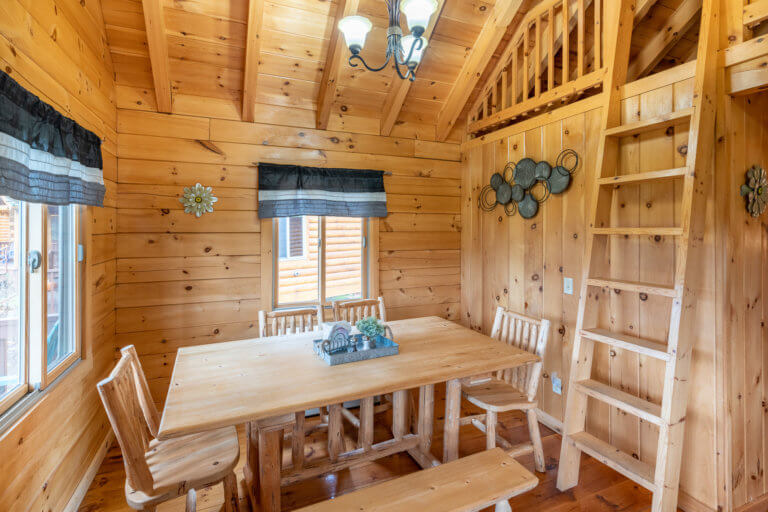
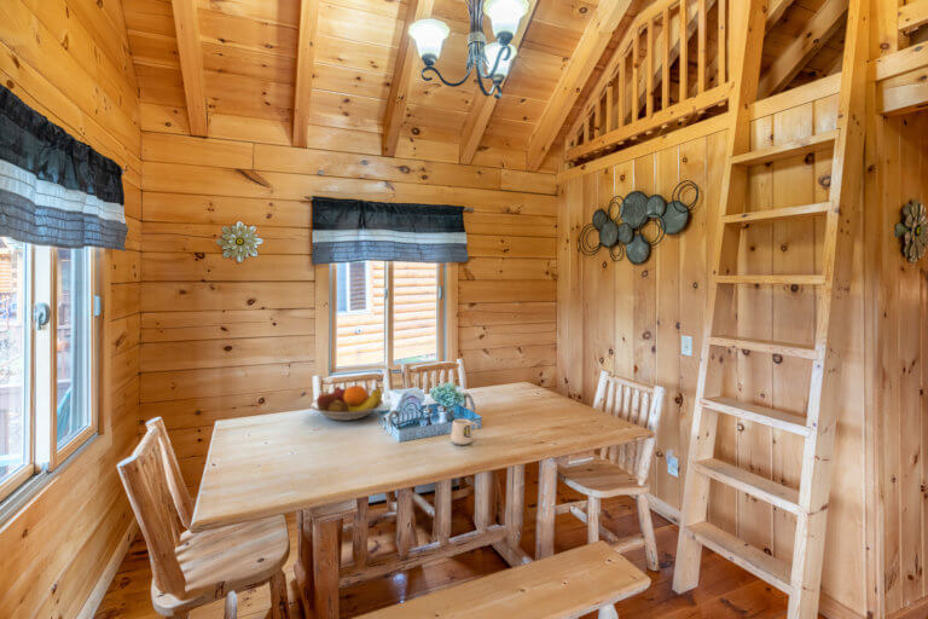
+ mug (464, 430)
+ fruit bowl (347, 400)
